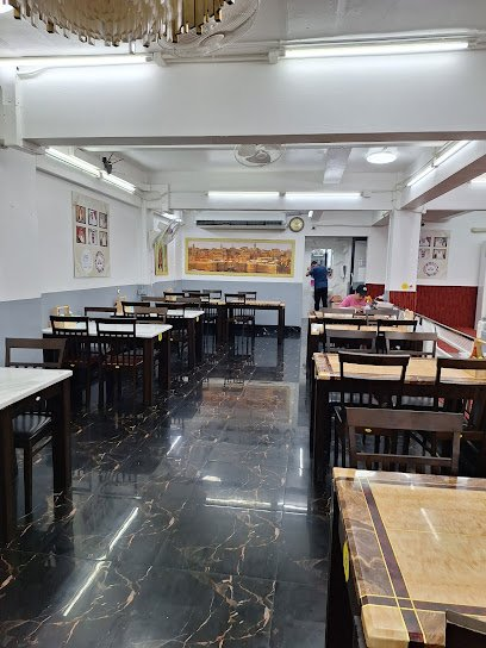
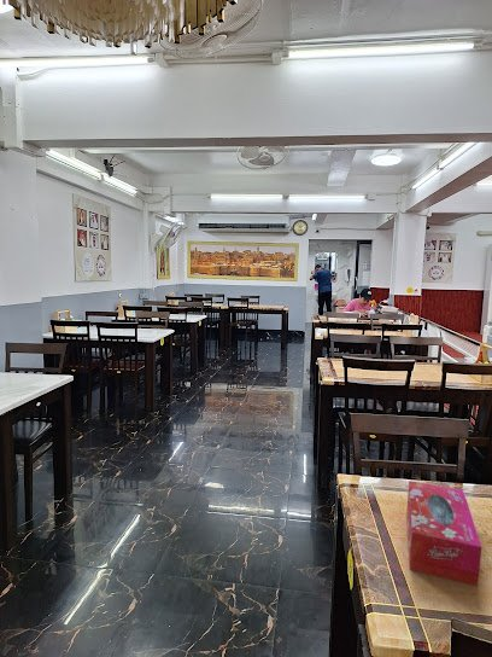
+ tissue box (438, 525)
